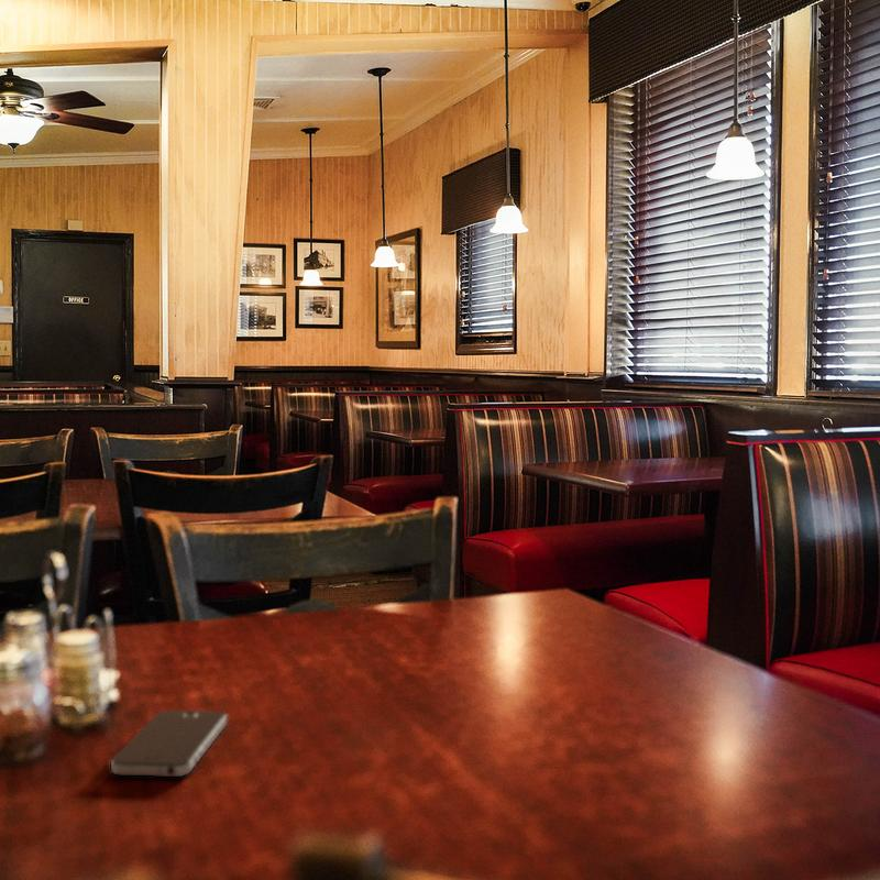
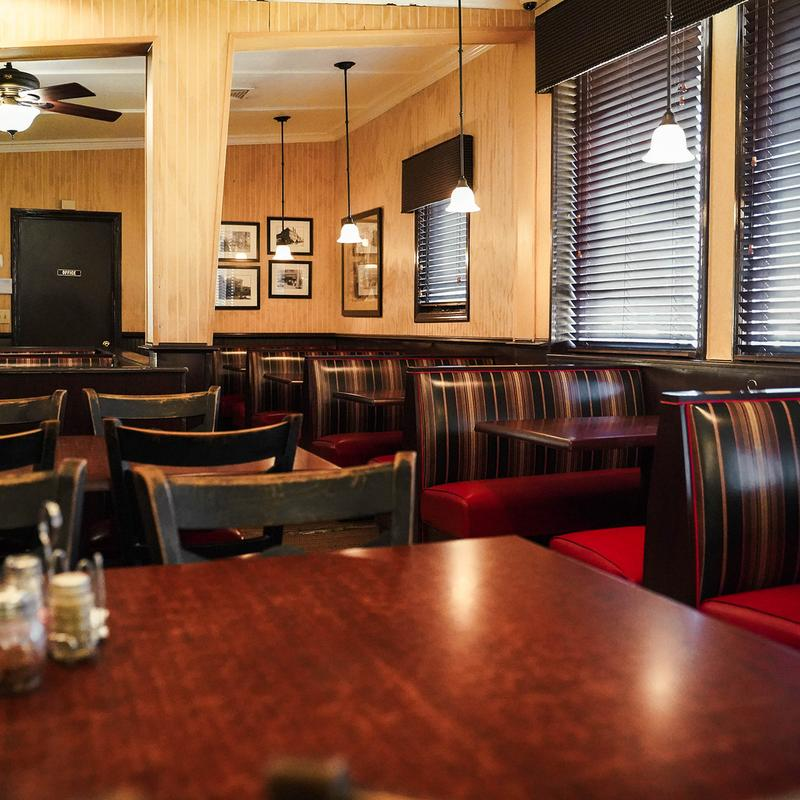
- smartphone (173, 740)
